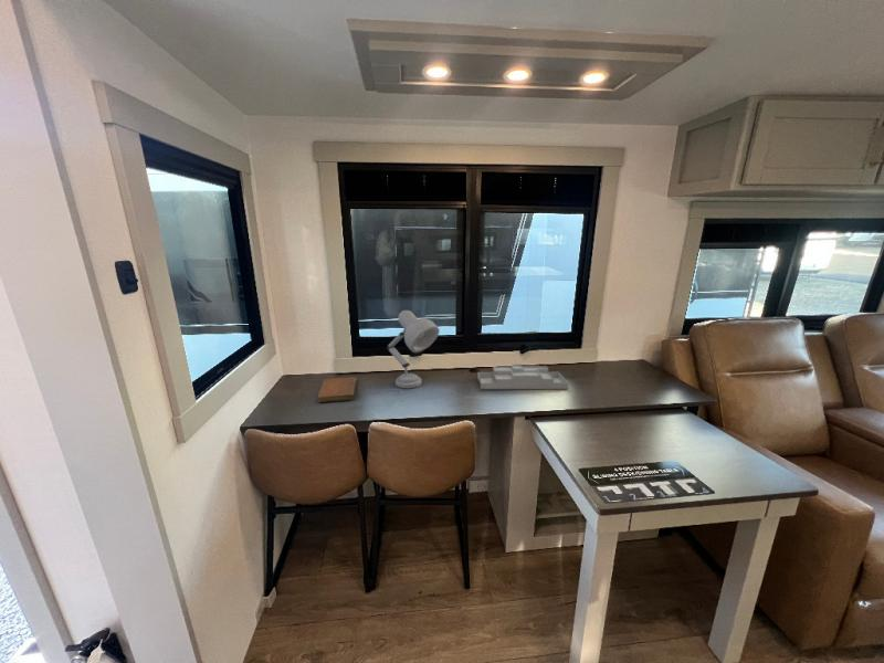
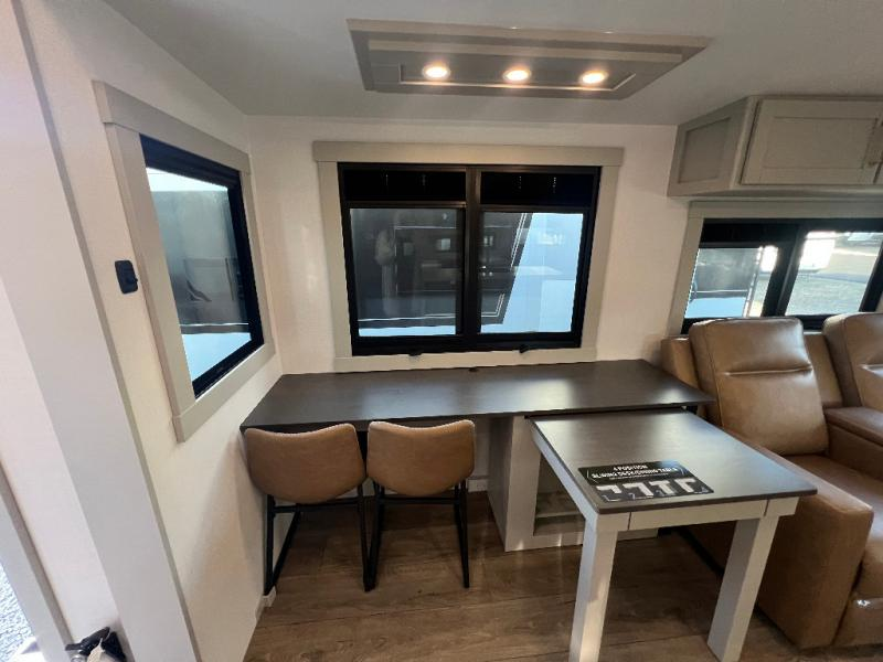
- desk organizer (520, 376)
- notebook (338, 388)
- desk lamp (411, 348)
